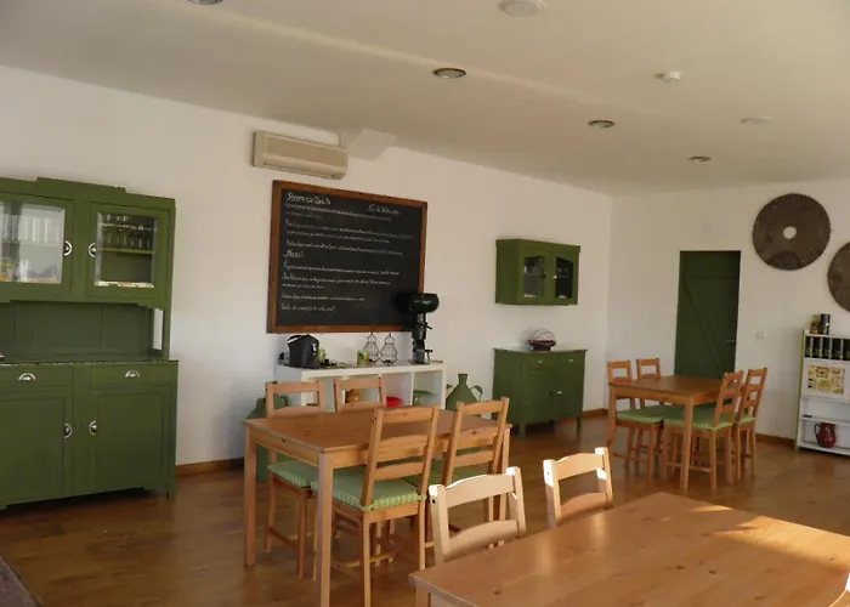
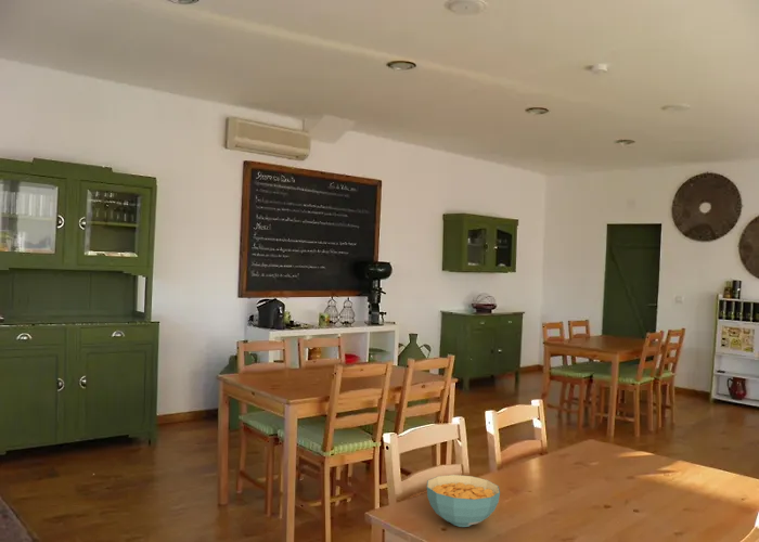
+ cereal bowl (462, 504)
